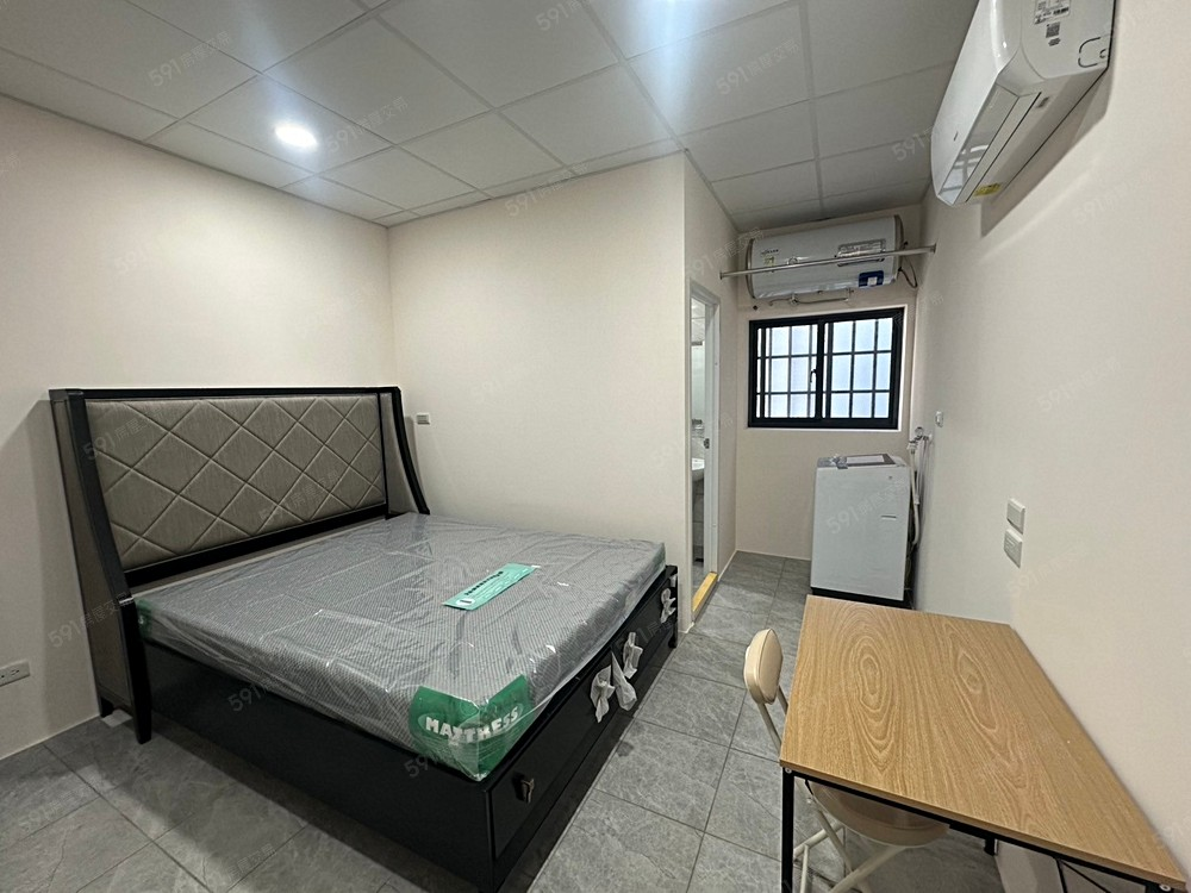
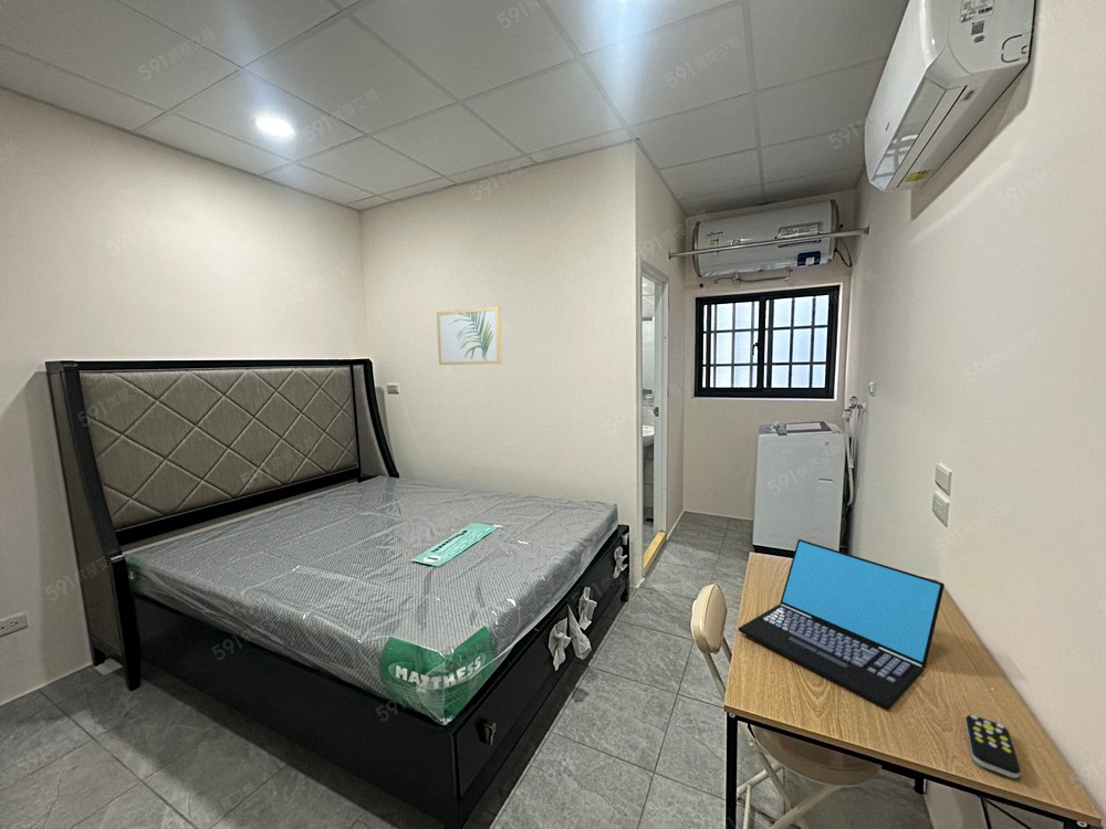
+ laptop (835, 608)
+ remote control (991, 743)
+ wall art (468, 337)
